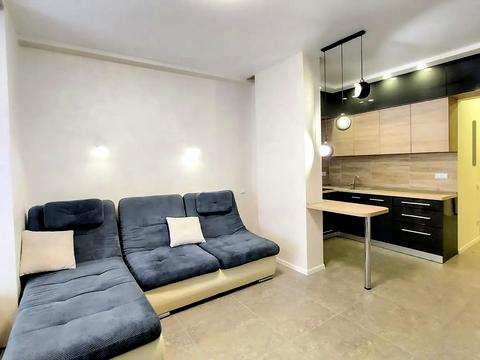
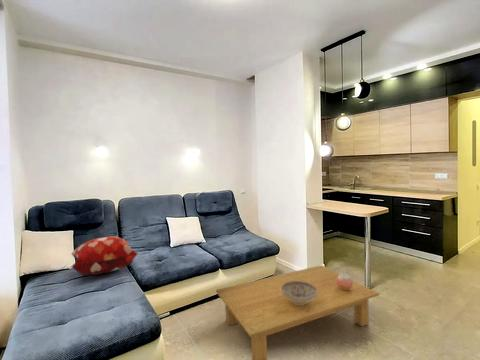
+ decorative pillow (104, 253)
+ decorative bowl (299, 294)
+ coffee table (295, 307)
+ vase (344, 278)
